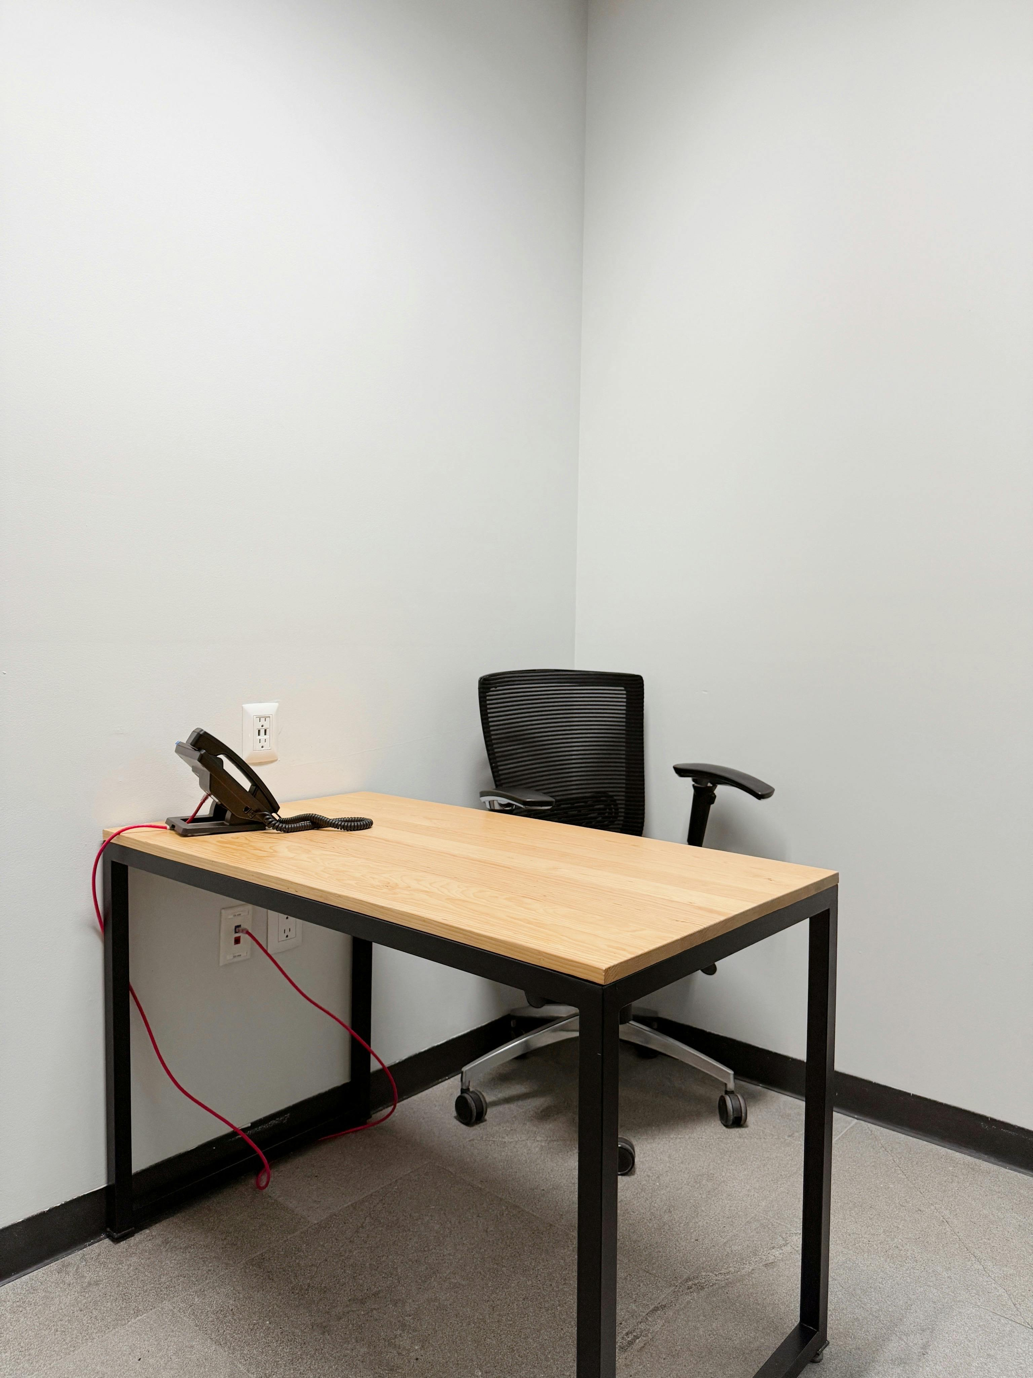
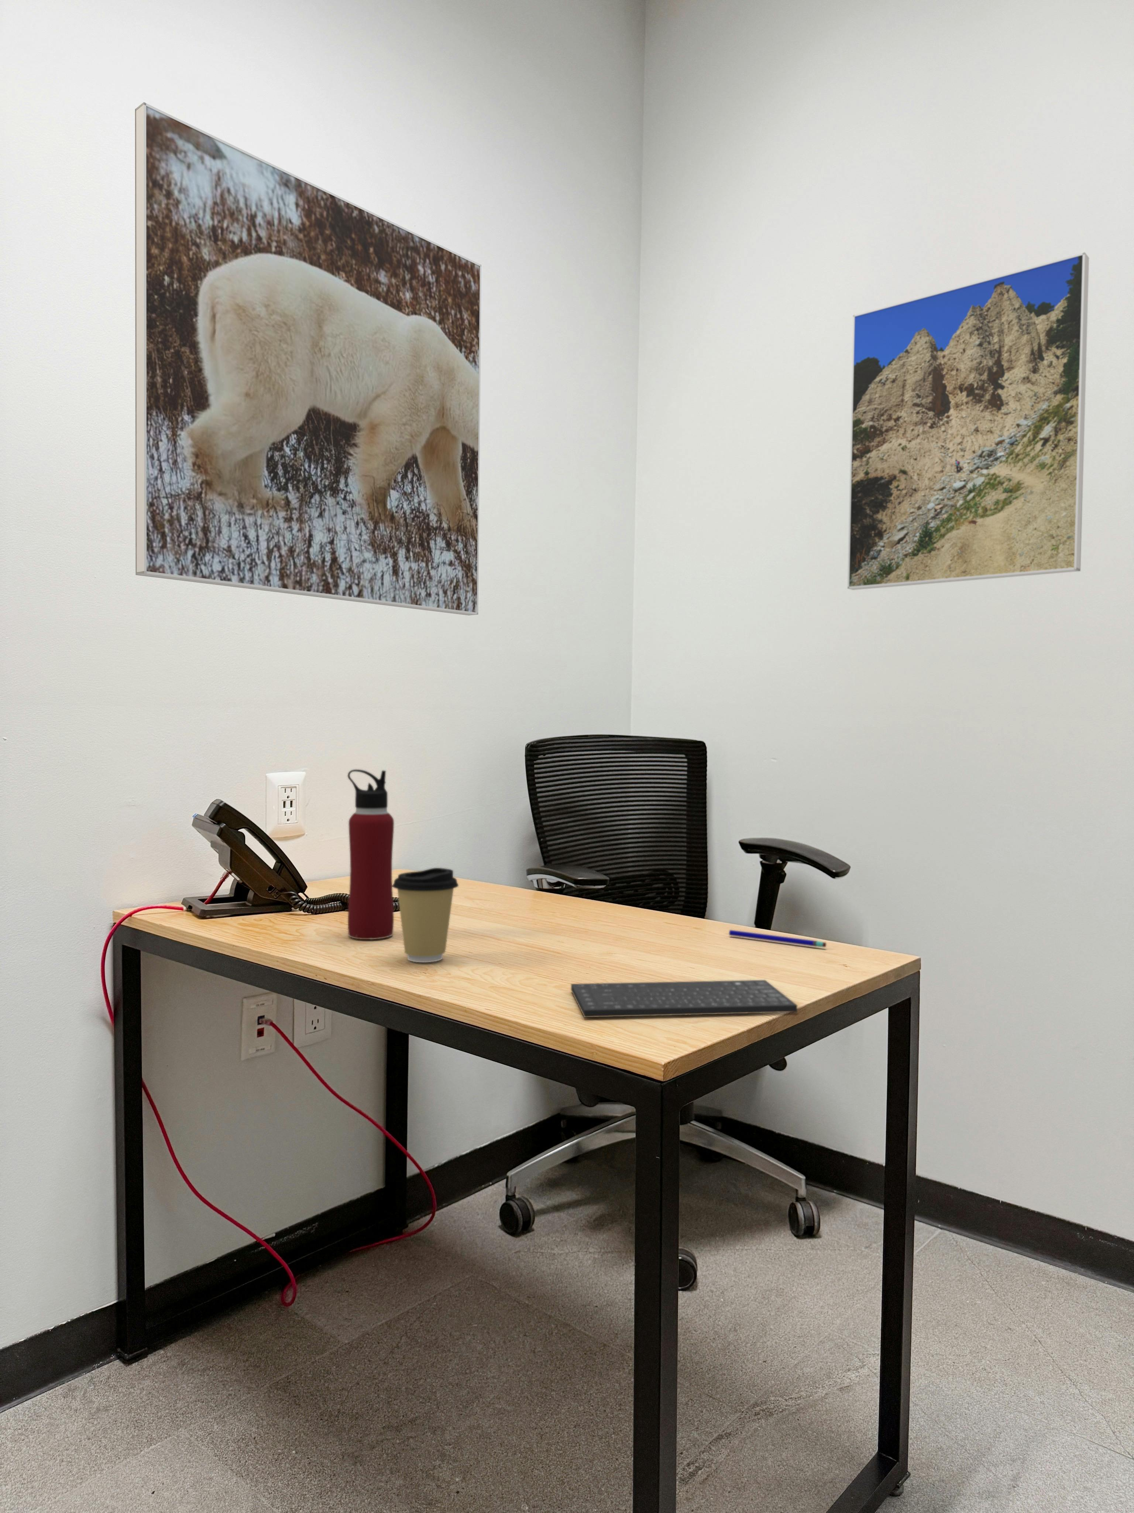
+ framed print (332, 399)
+ coffee cup (425, 915)
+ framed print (959, 435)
+ keyboard (680, 997)
+ pen (777, 939)
+ water bottle (370, 852)
